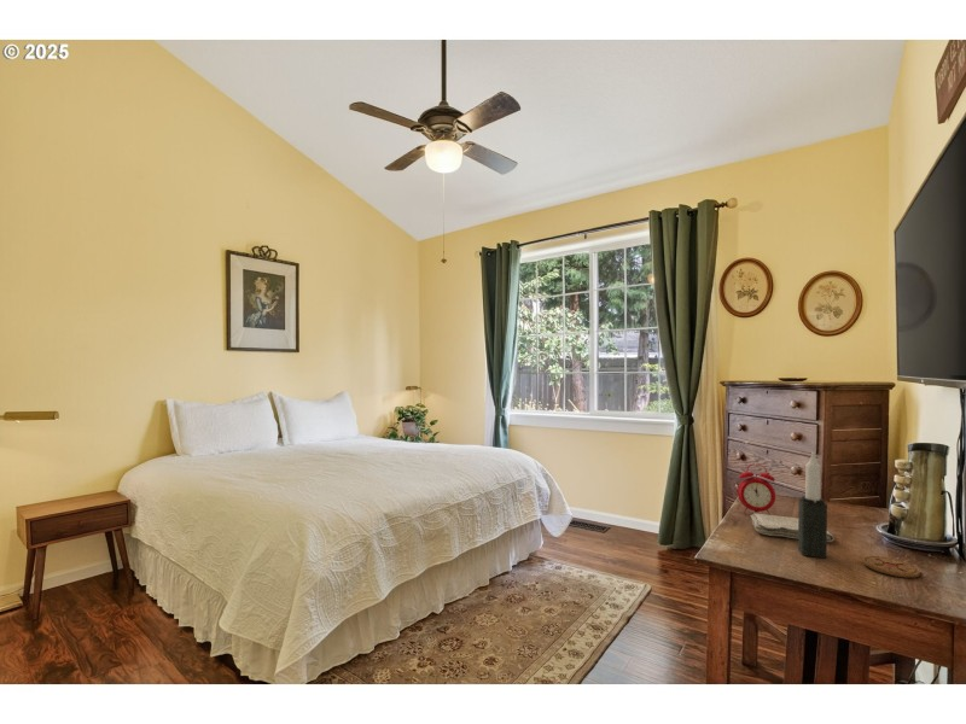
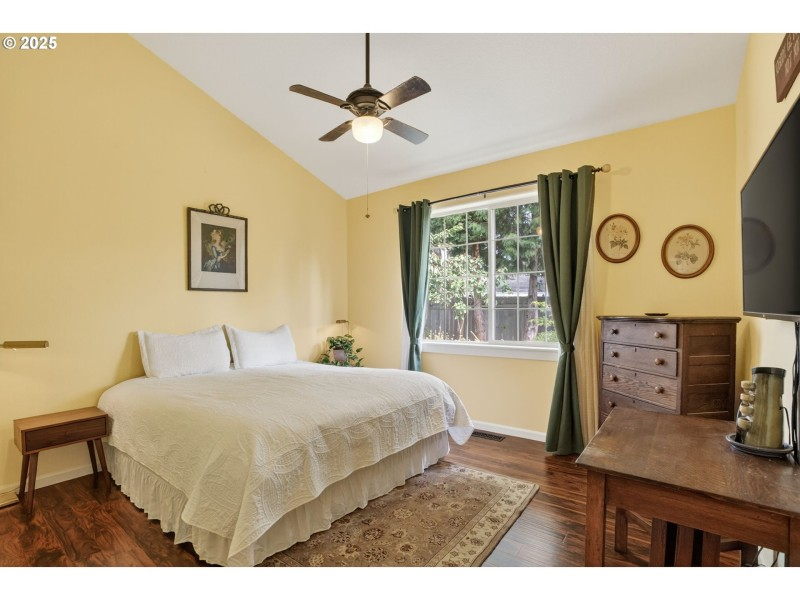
- candle (813, 502)
- washcloth (788, 526)
- alarm clock (756, 489)
- coaster (890, 566)
